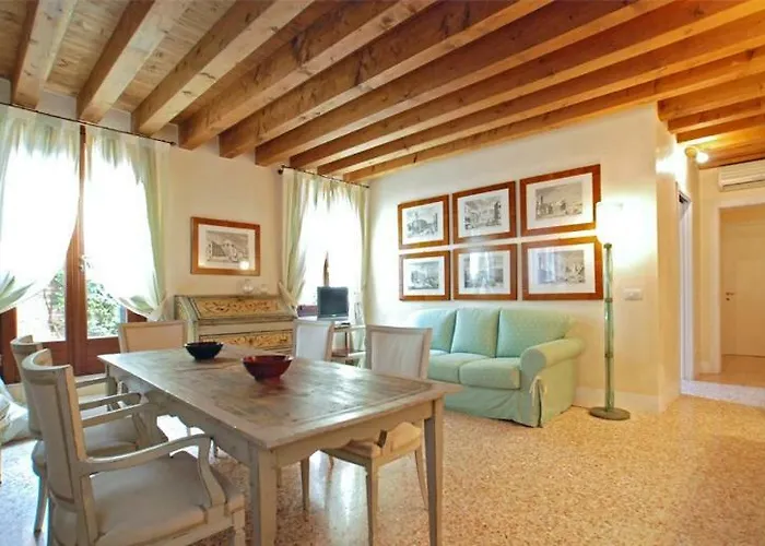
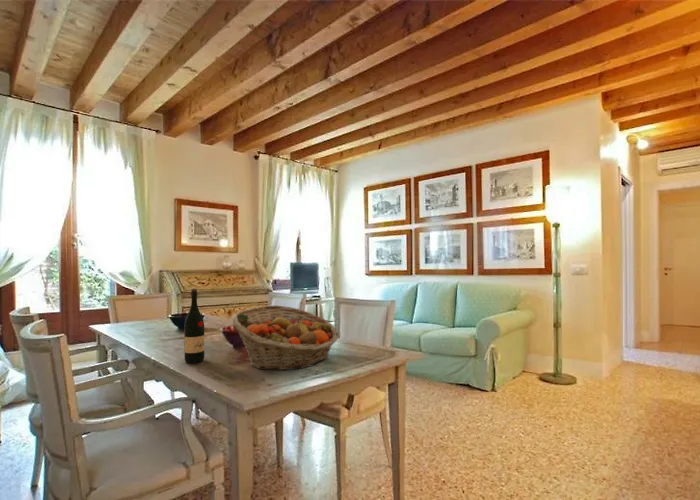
+ wine bottle (194, 324)
+ fruit basket (287, 334)
